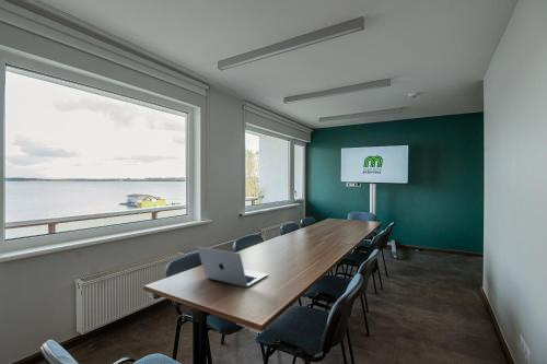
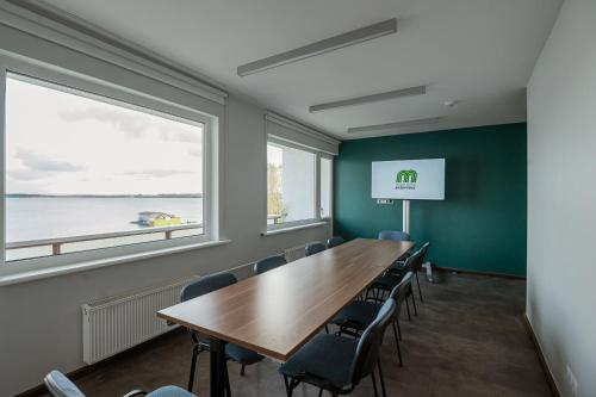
- laptop (233, 261)
